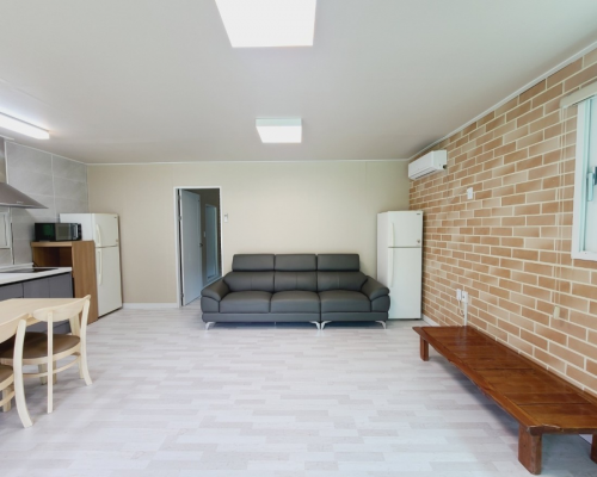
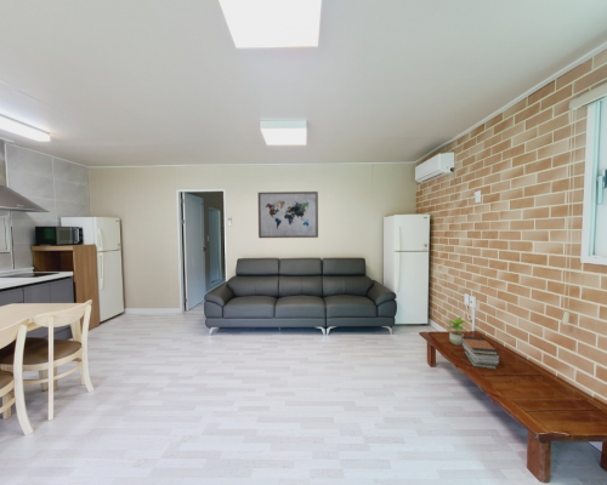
+ wall art (288, 215)
+ potted plant (456, 329)
+ book stack (478, 352)
